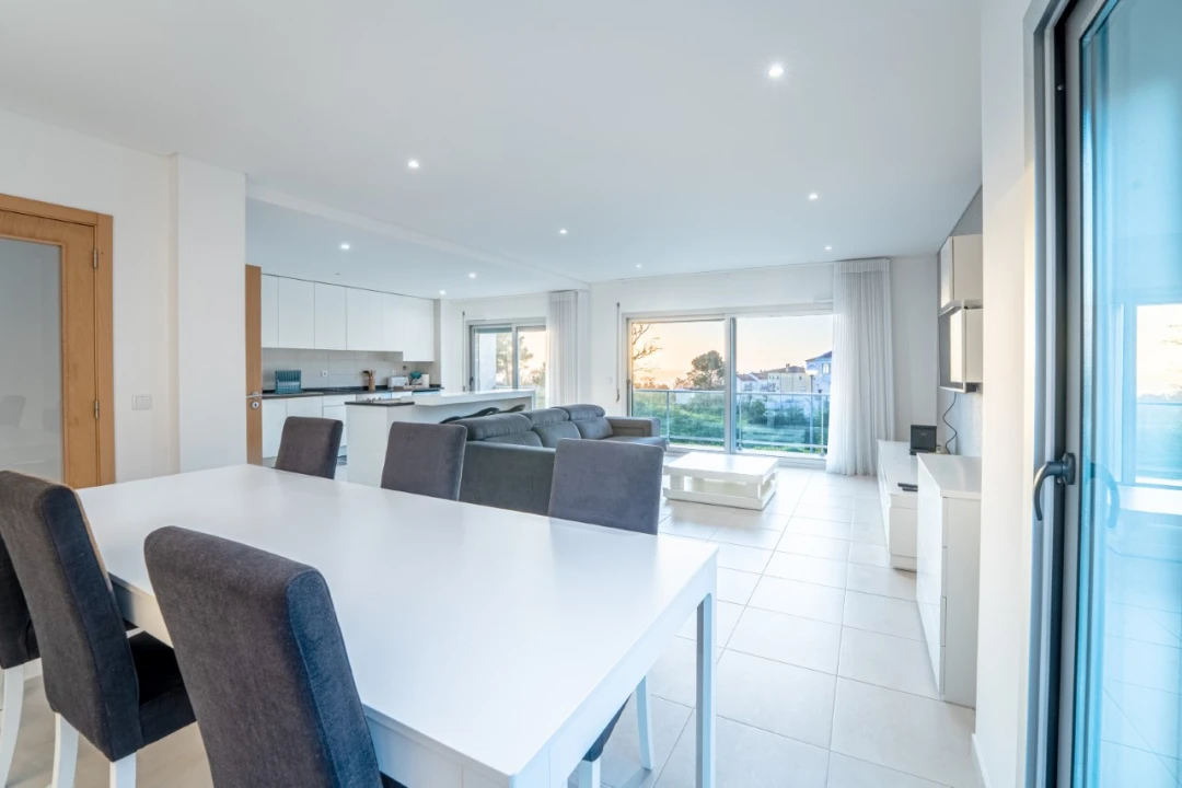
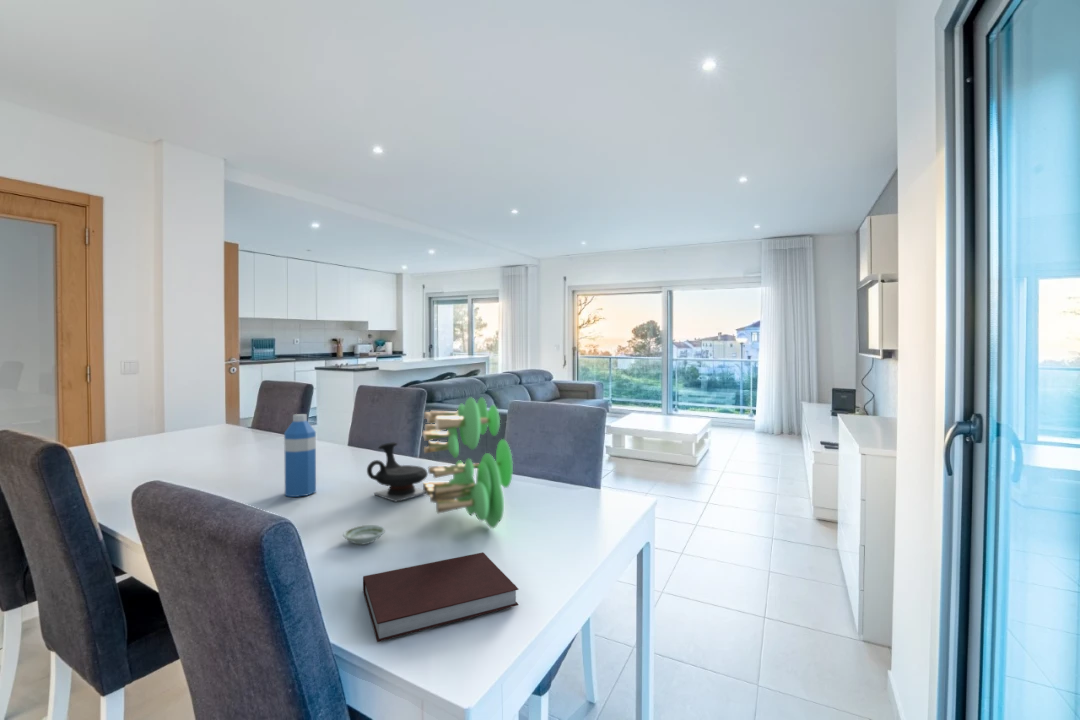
+ saucer (364, 535)
+ water bottle (300, 453)
+ plant (470, 460)
+ notebook (438, 590)
+ teapot (393, 469)
